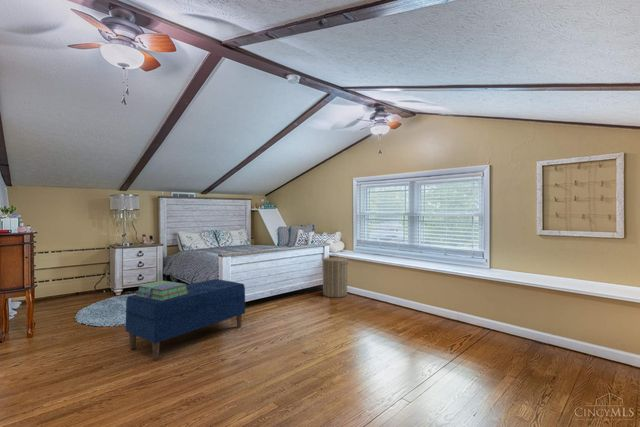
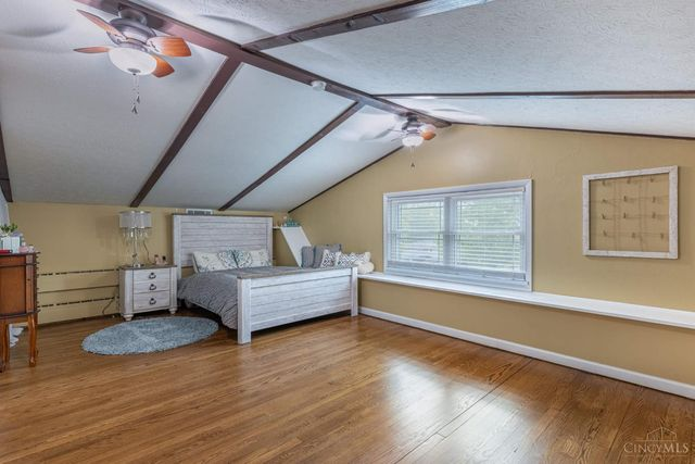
- stack of books (162, 289)
- laundry hamper (335, 273)
- bench (190, 313)
